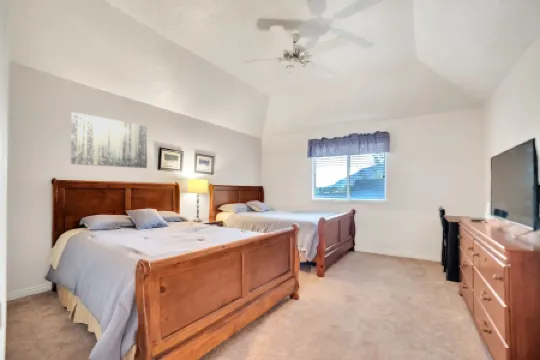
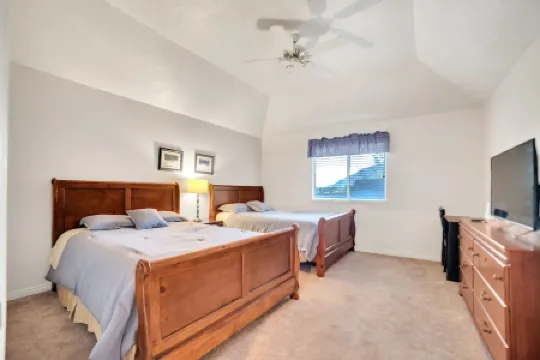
- wall art (113, 143)
